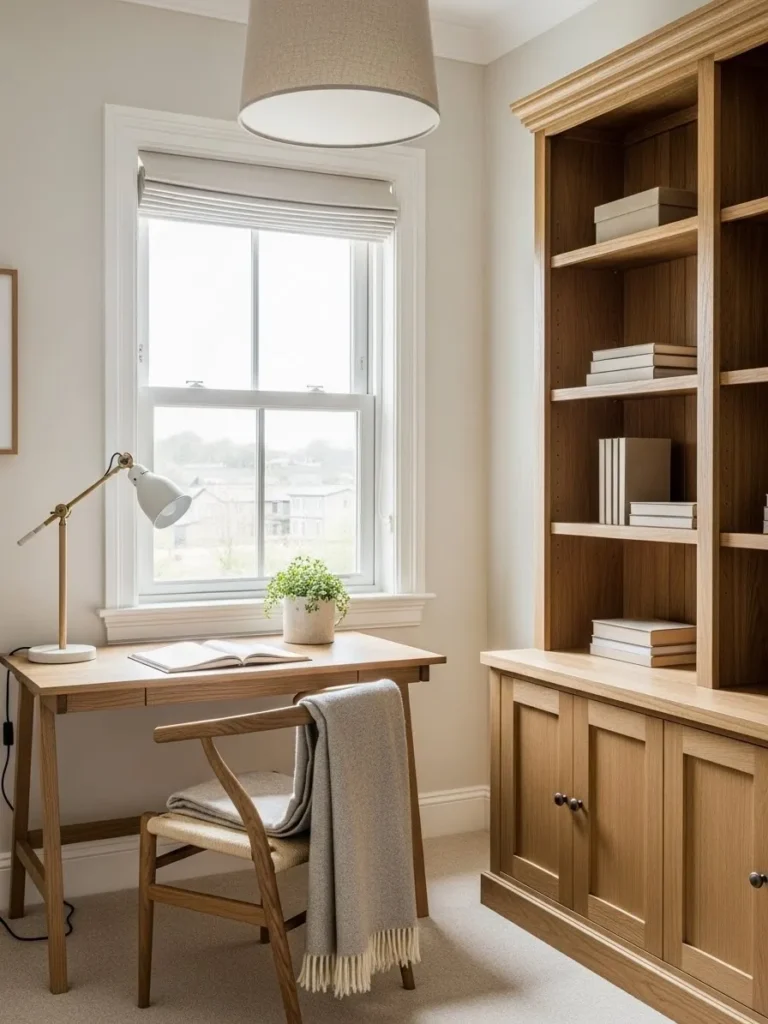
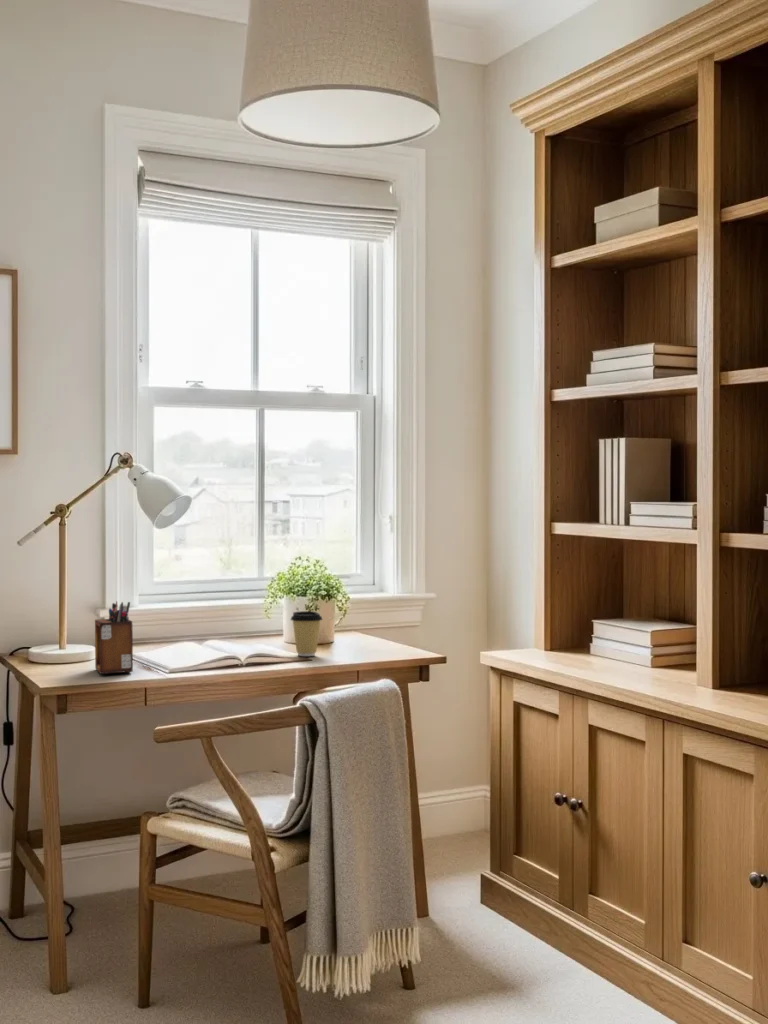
+ desk organizer (113, 635)
+ coffee cup (306, 633)
